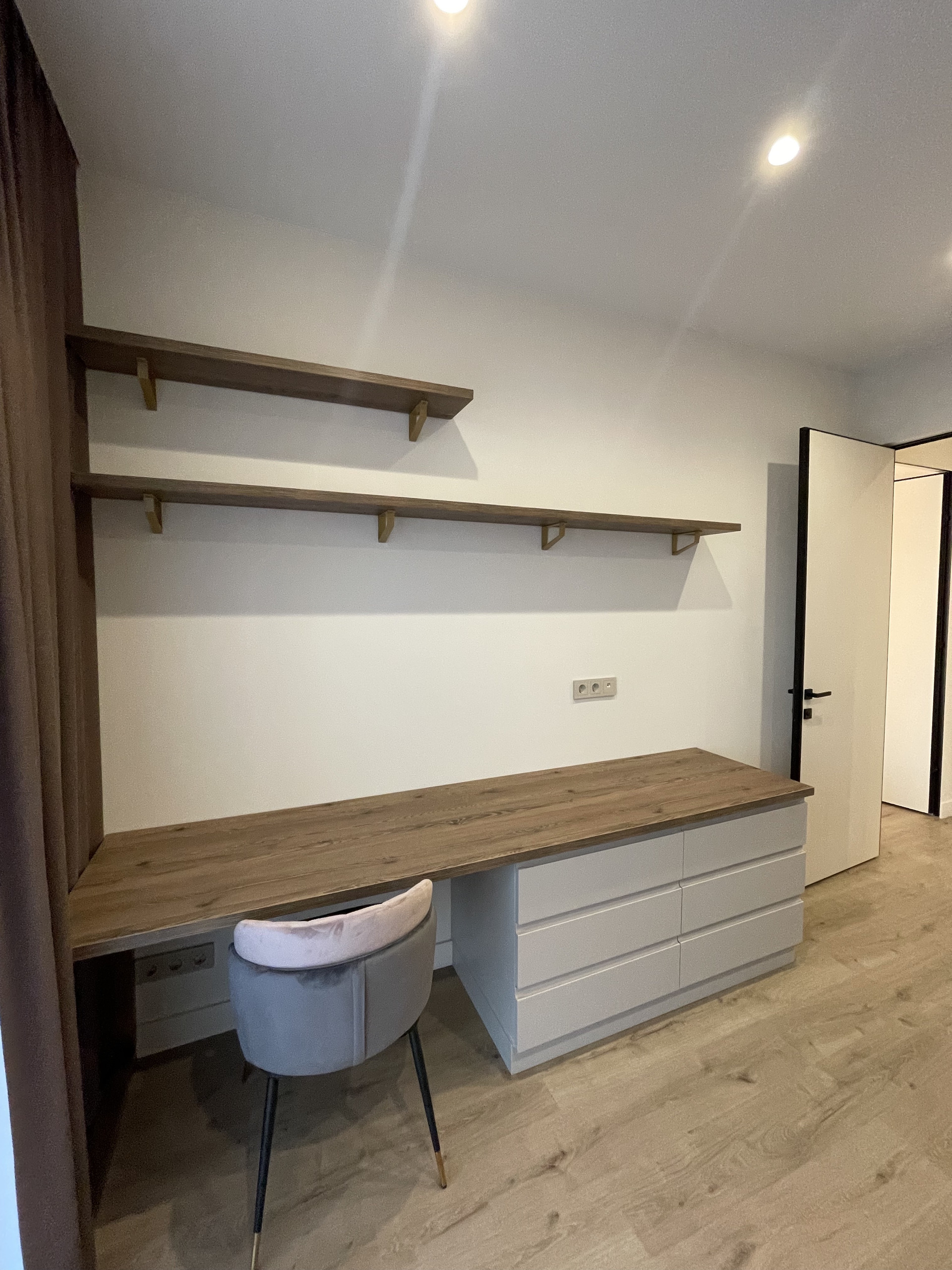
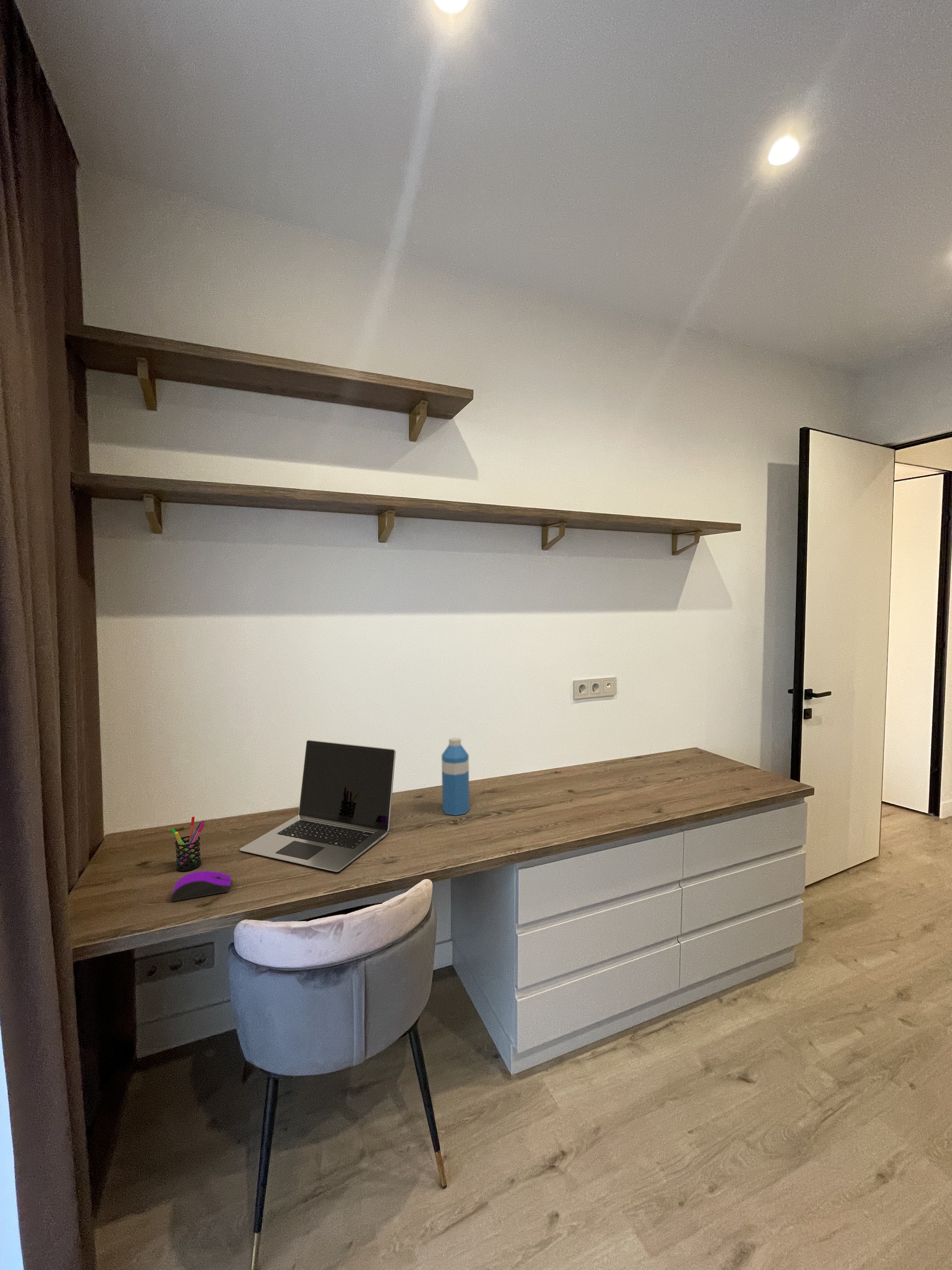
+ water bottle (455, 774)
+ pen holder (185, 842)
+ laptop (320, 798)
+ computer mouse (202, 883)
